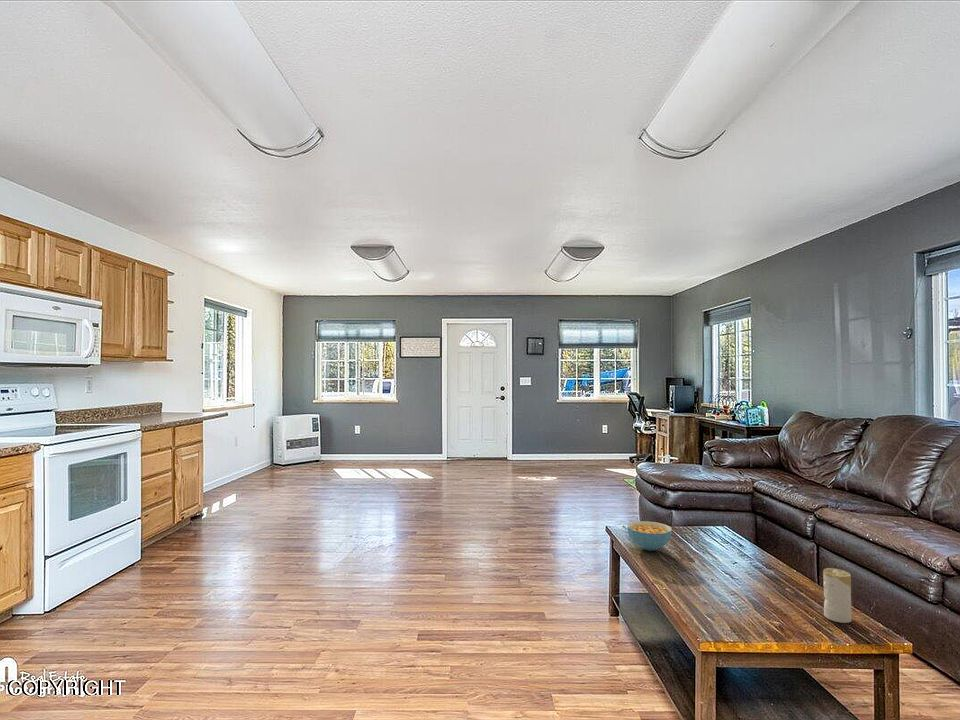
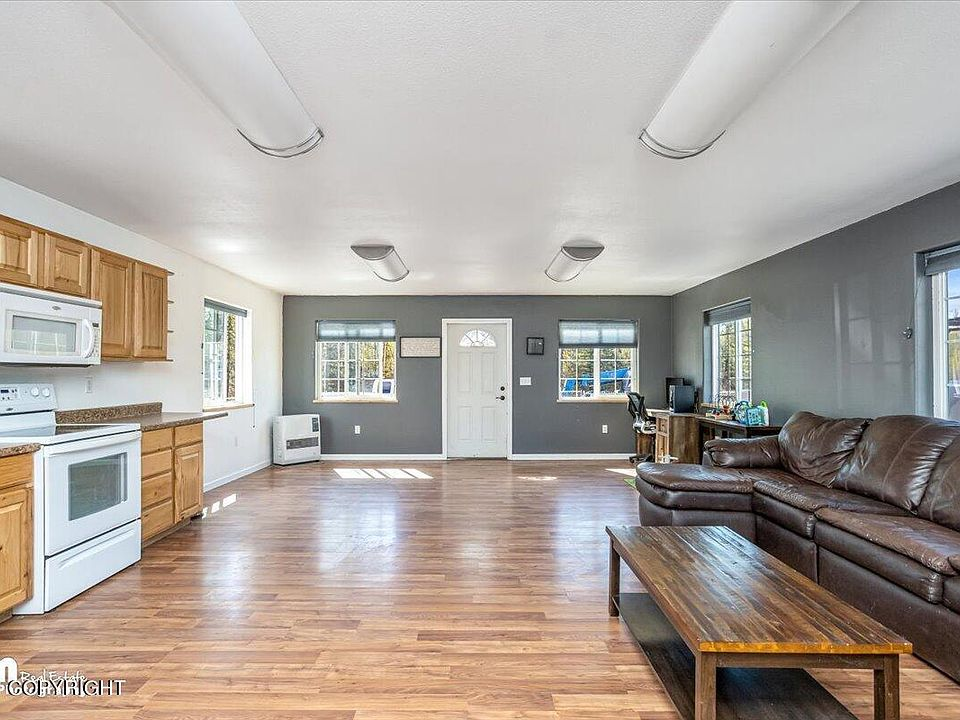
- candle (837, 595)
- cereal bowl (649, 537)
